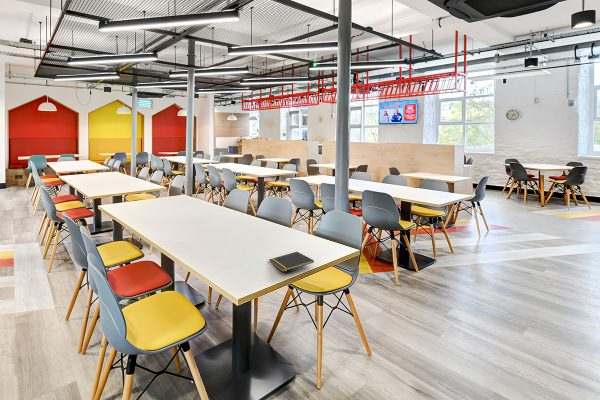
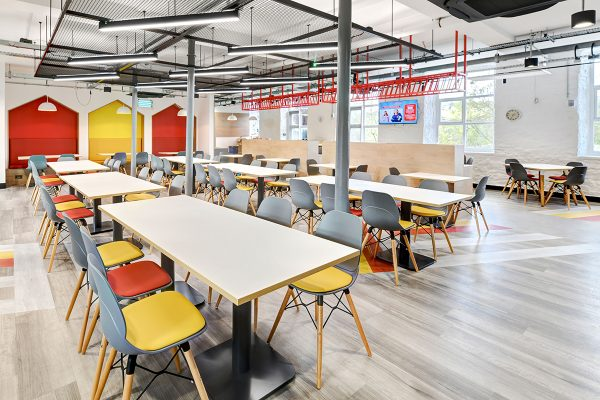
- notepad (290, 260)
